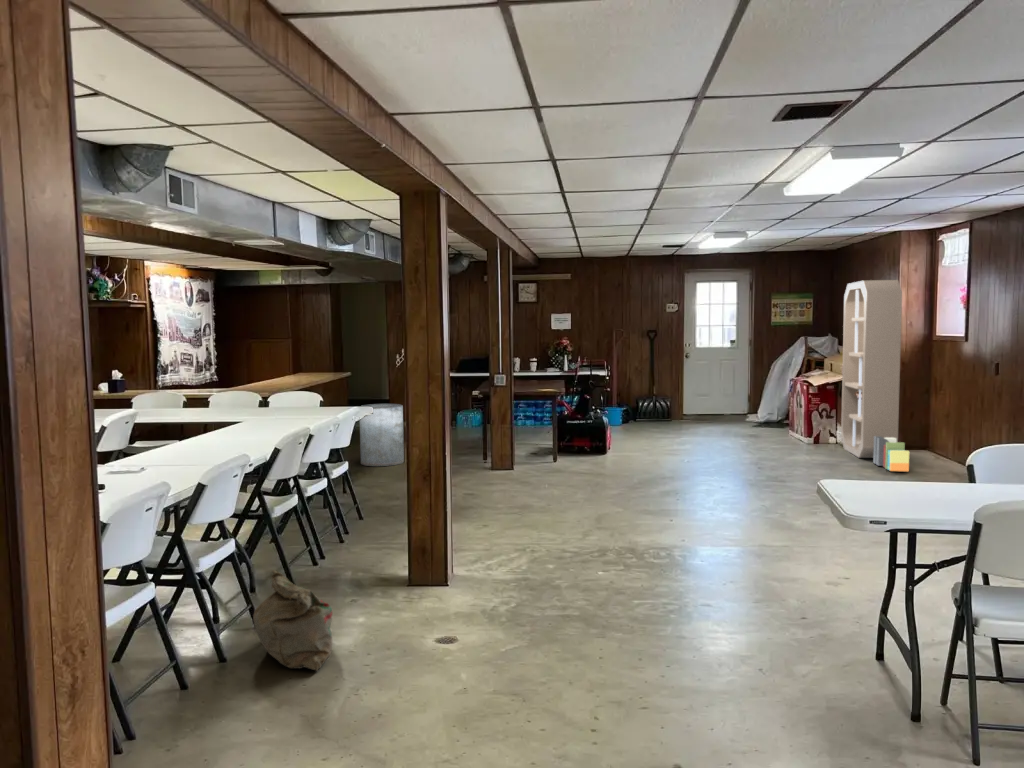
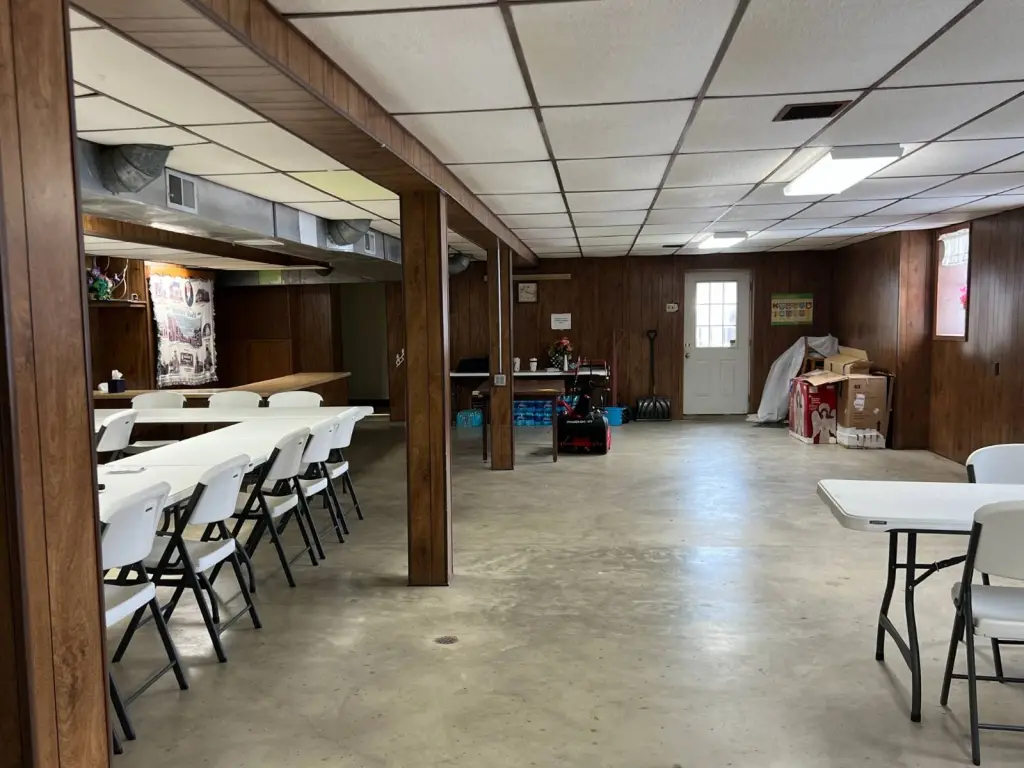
- bookcase (878, 370)
- bag (294, 615)
- trash can (381, 434)
